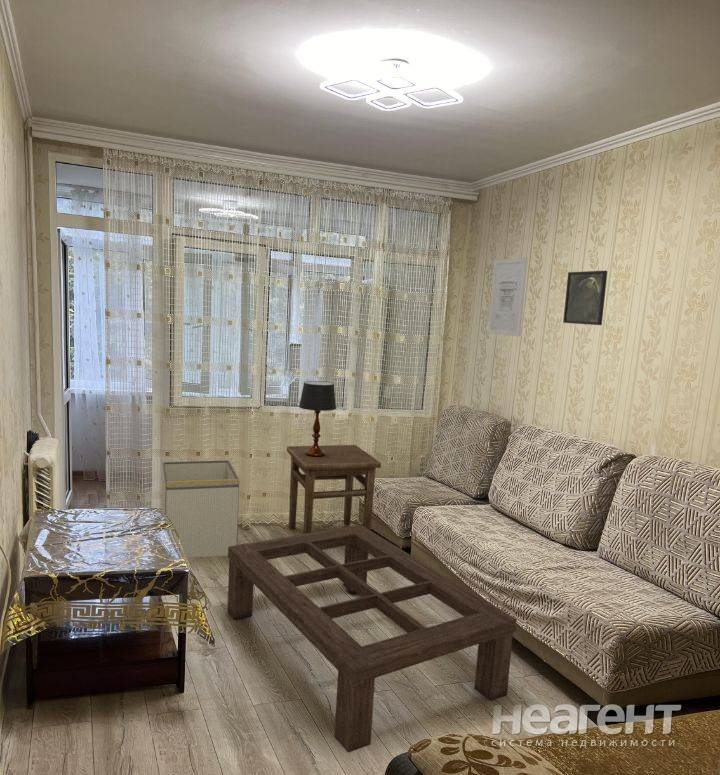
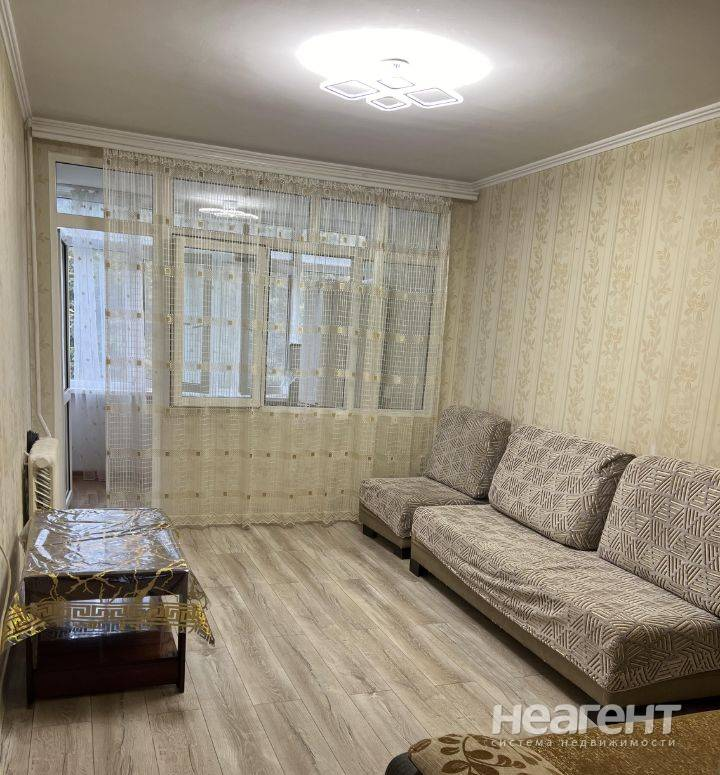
- storage bin (198, 506)
- wall art (506, 297)
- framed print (584, 297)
- table lamp (317, 418)
- side table (330, 495)
- coffee table (355, 612)
